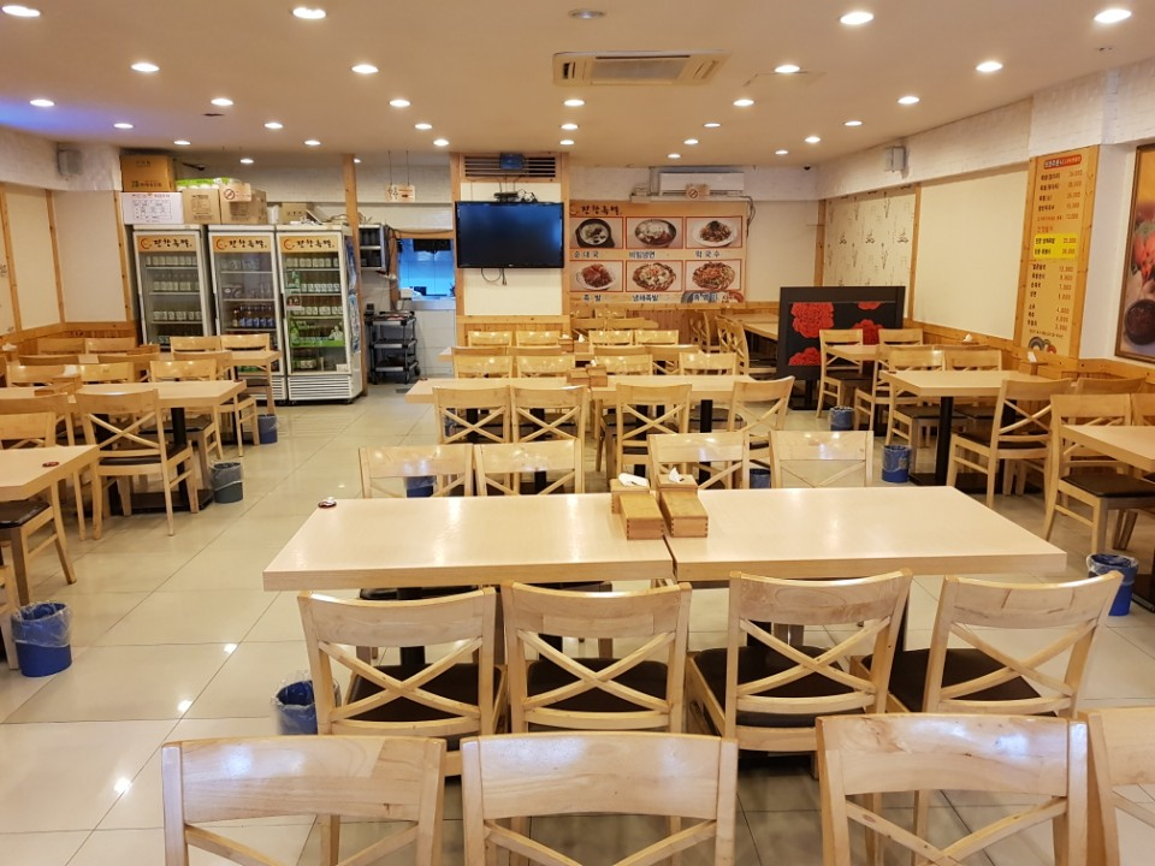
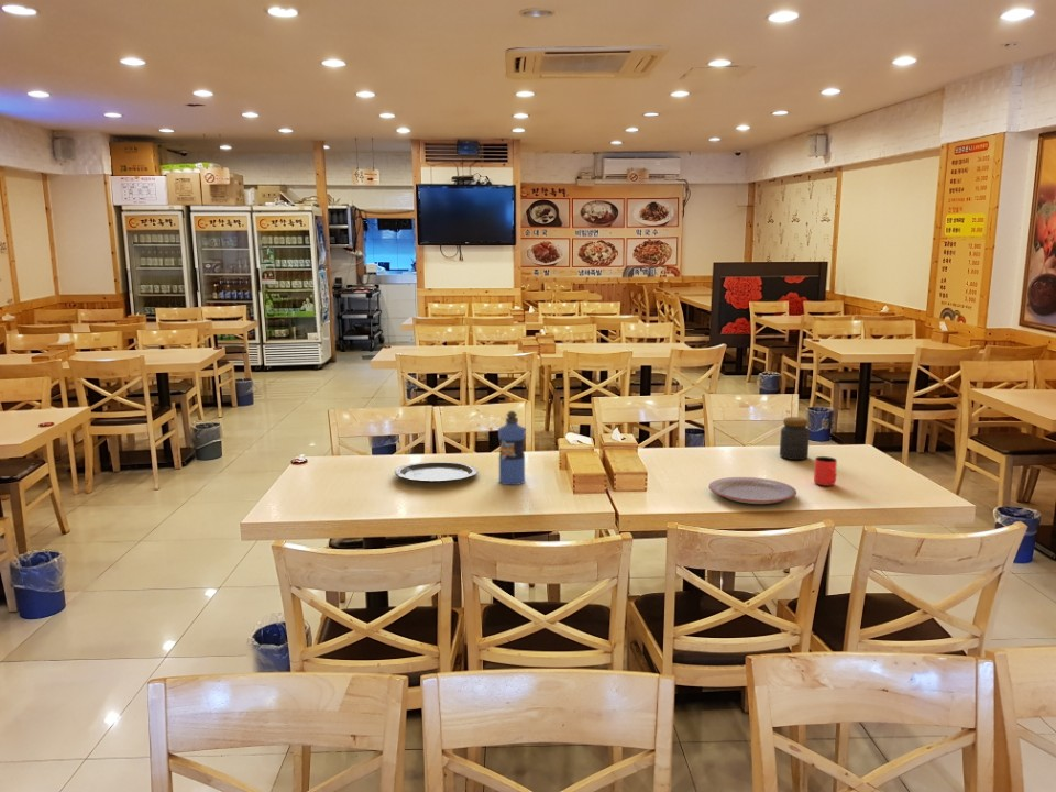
+ cup (827, 472)
+ jar (794, 438)
+ plate (436, 472)
+ plate (751, 491)
+ water bottle (512, 447)
